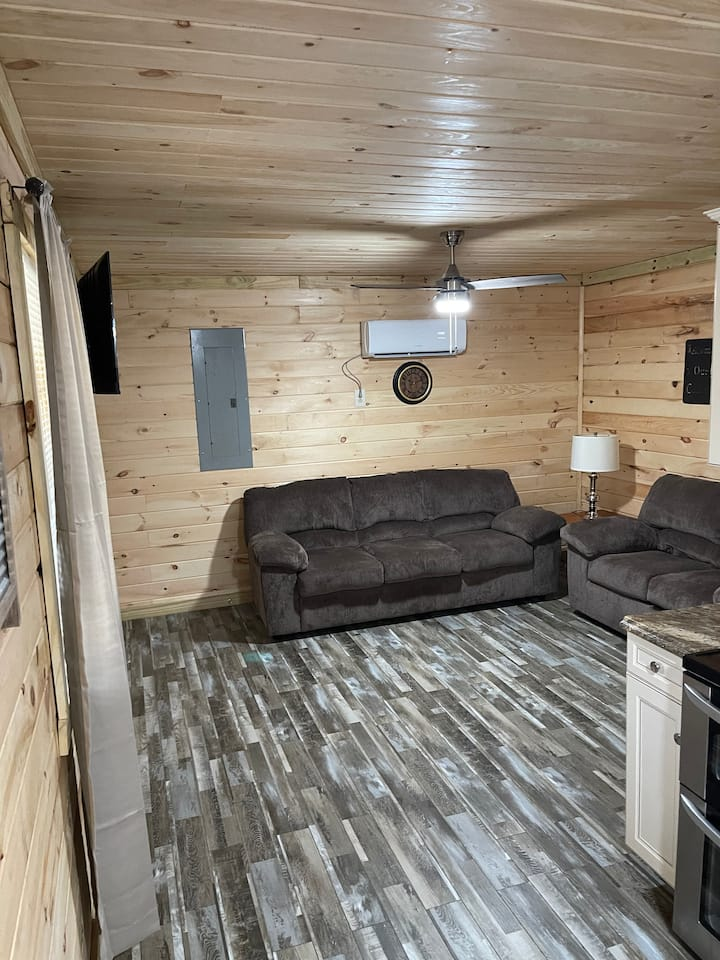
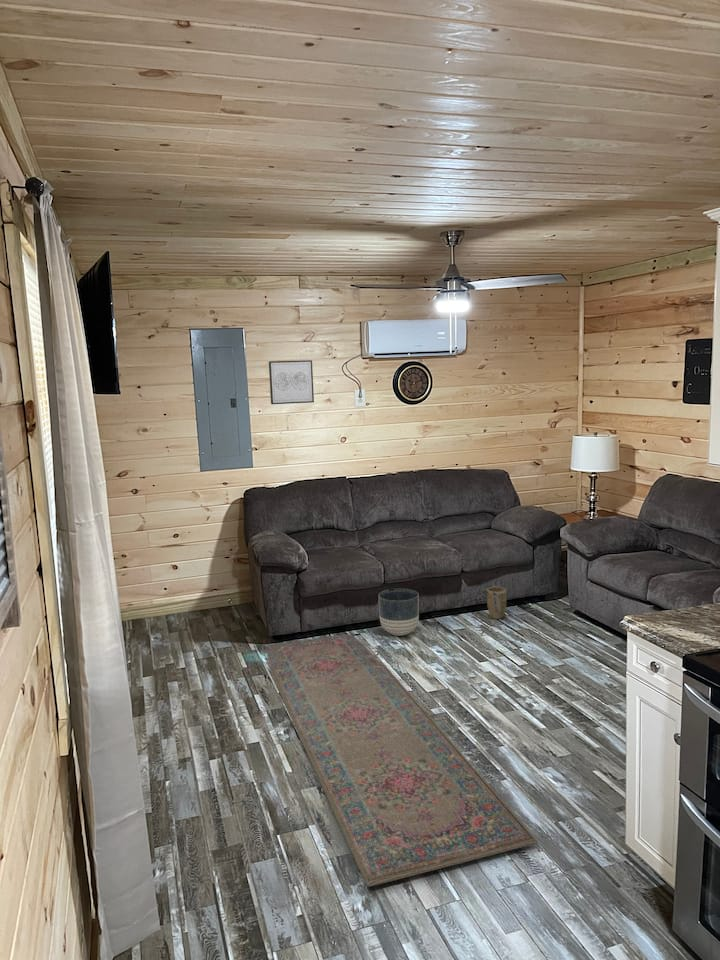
+ plant pot (496, 603)
+ planter (399, 613)
+ wall art (291, 382)
+ rug (359, 715)
